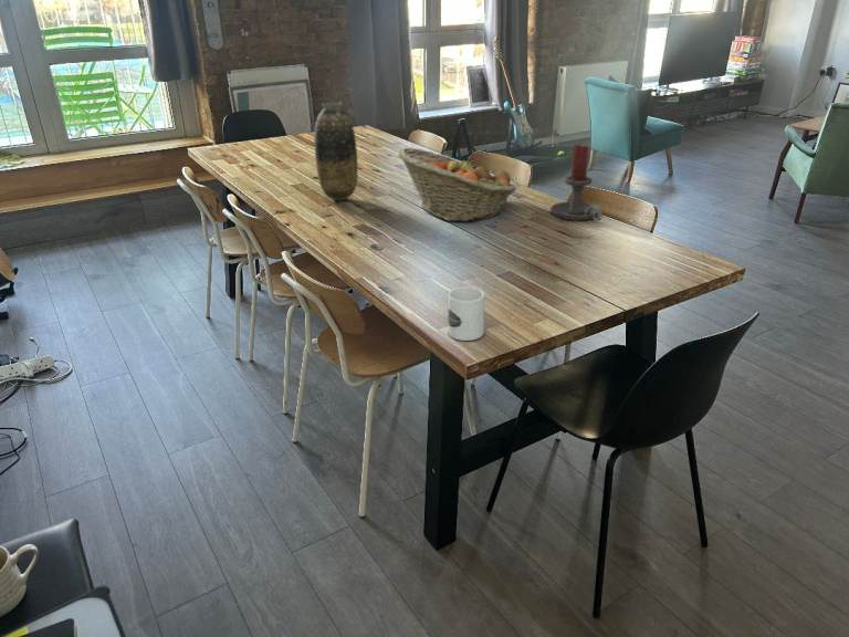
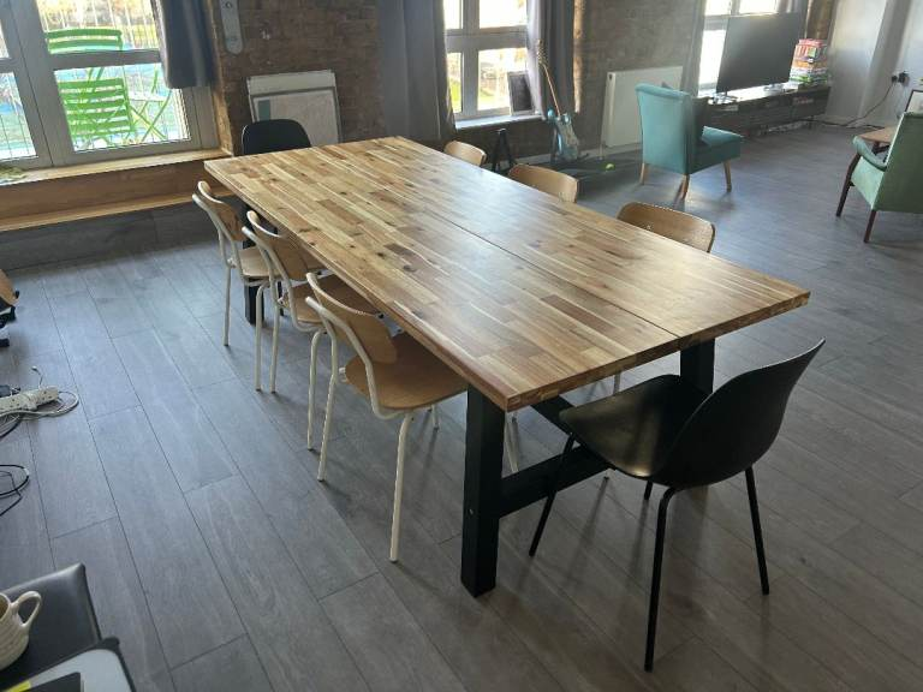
- candle holder (583, 180)
- vase (336, 153)
- mug (462, 310)
- fruit basket (455, 179)
